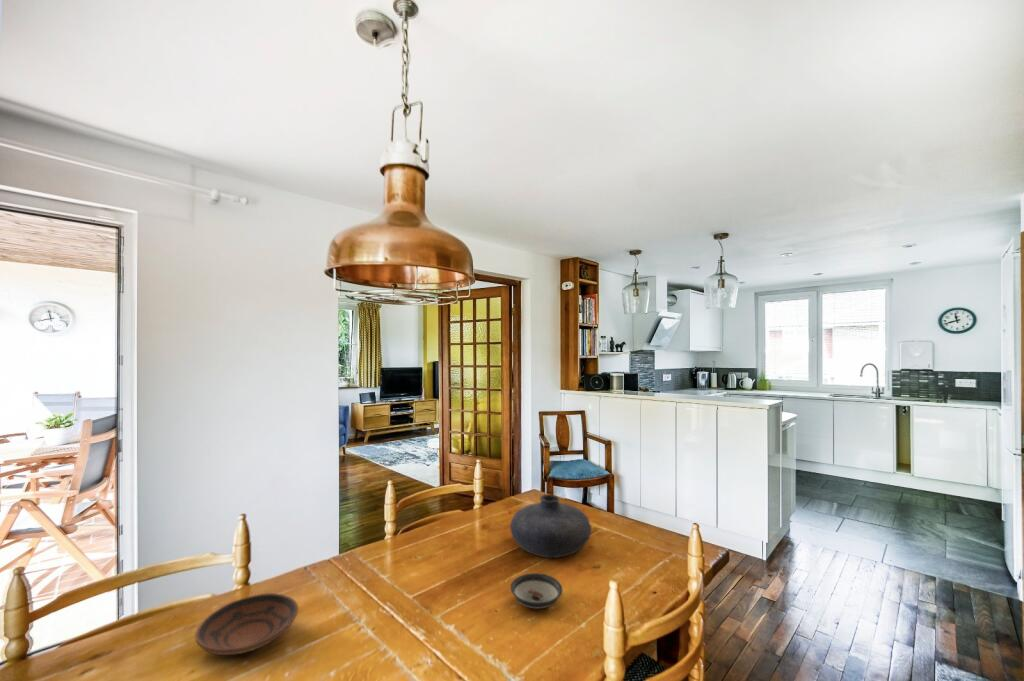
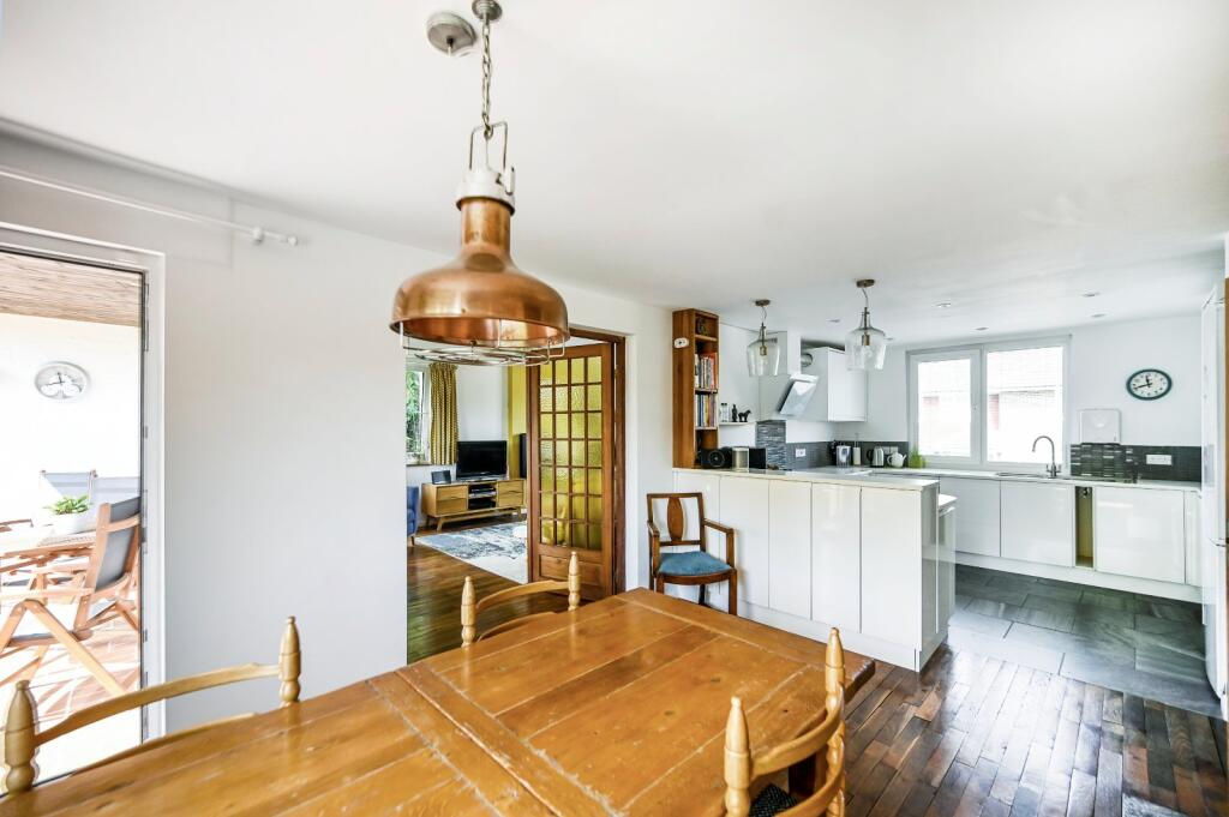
- bowl (249, 627)
- saucer (536, 593)
- vase (550, 520)
